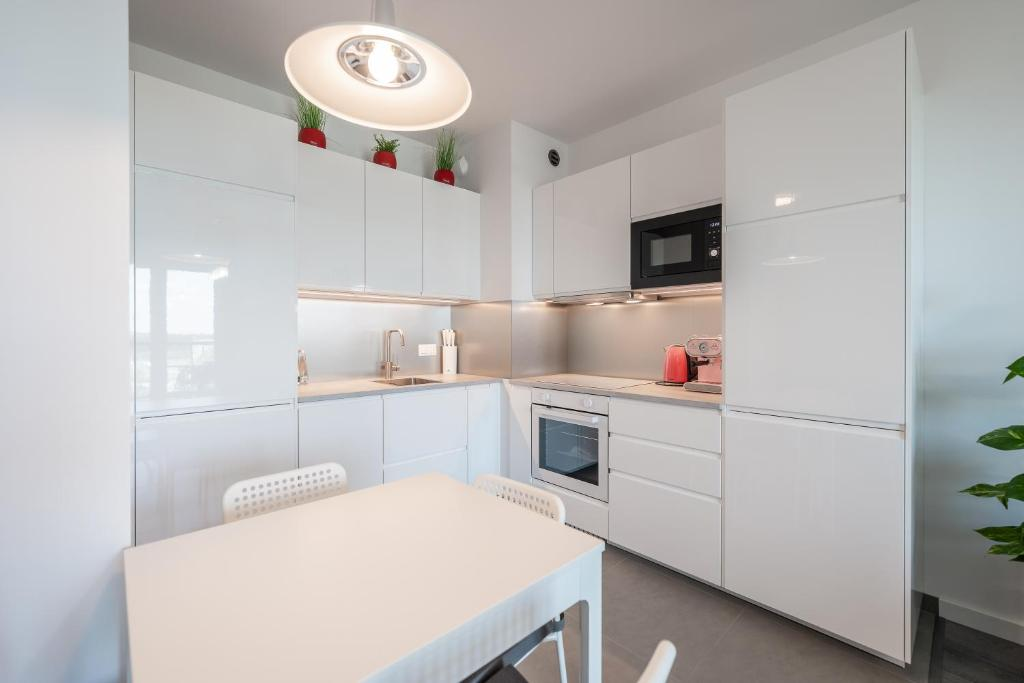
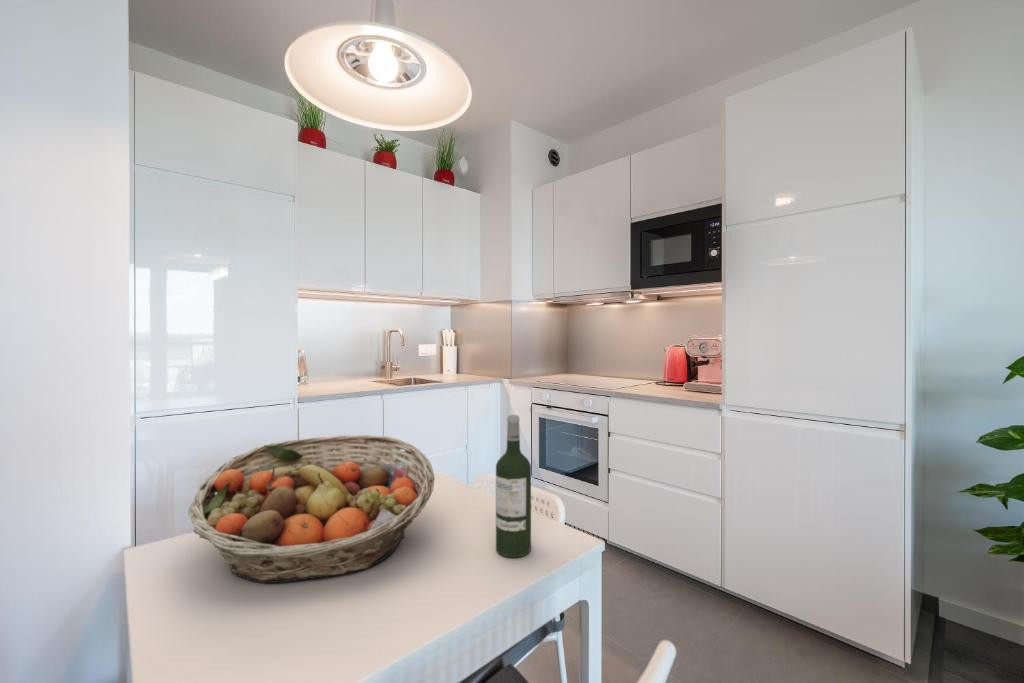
+ fruit basket (322, 498)
+ wine bottle (513, 482)
